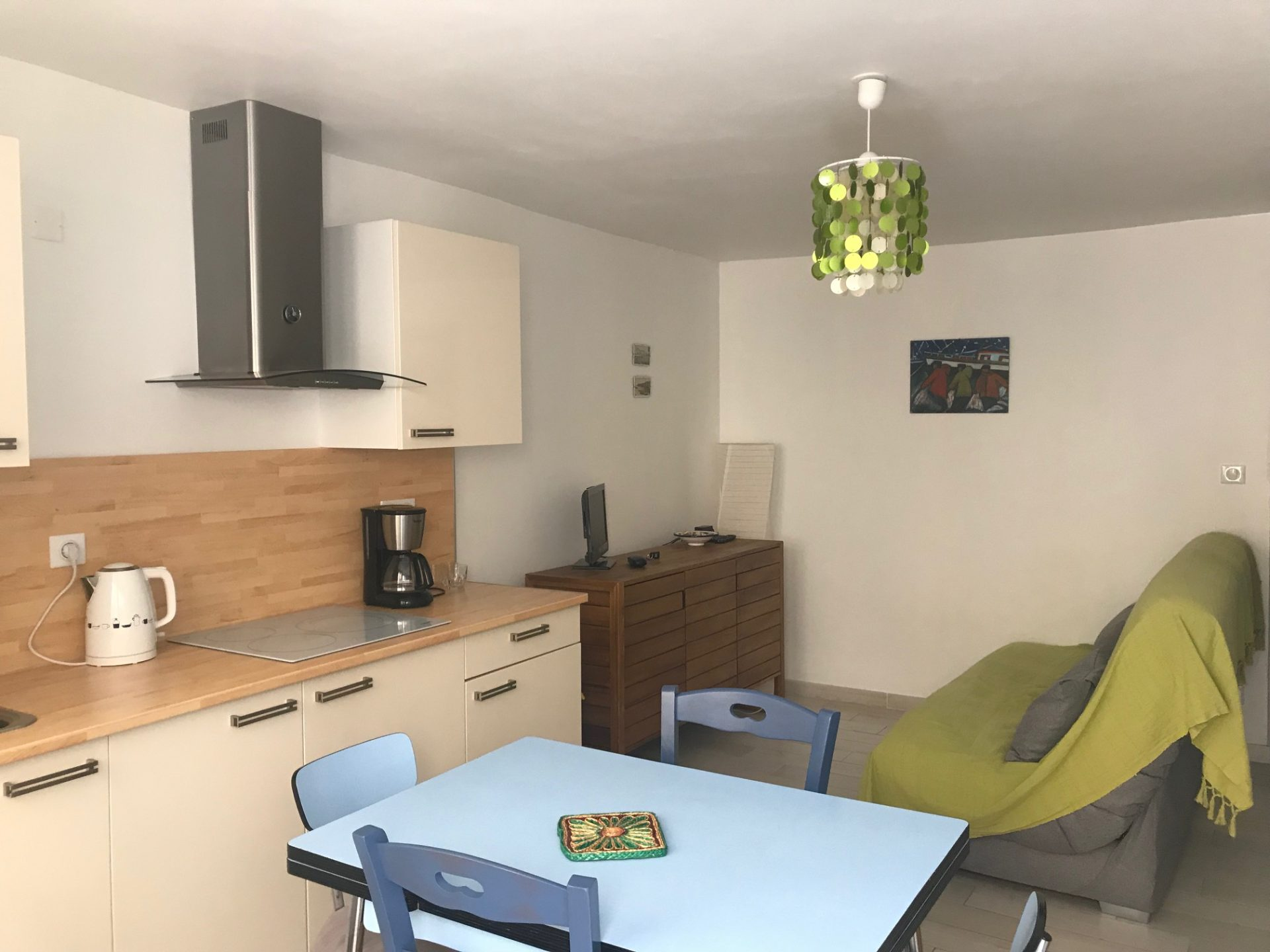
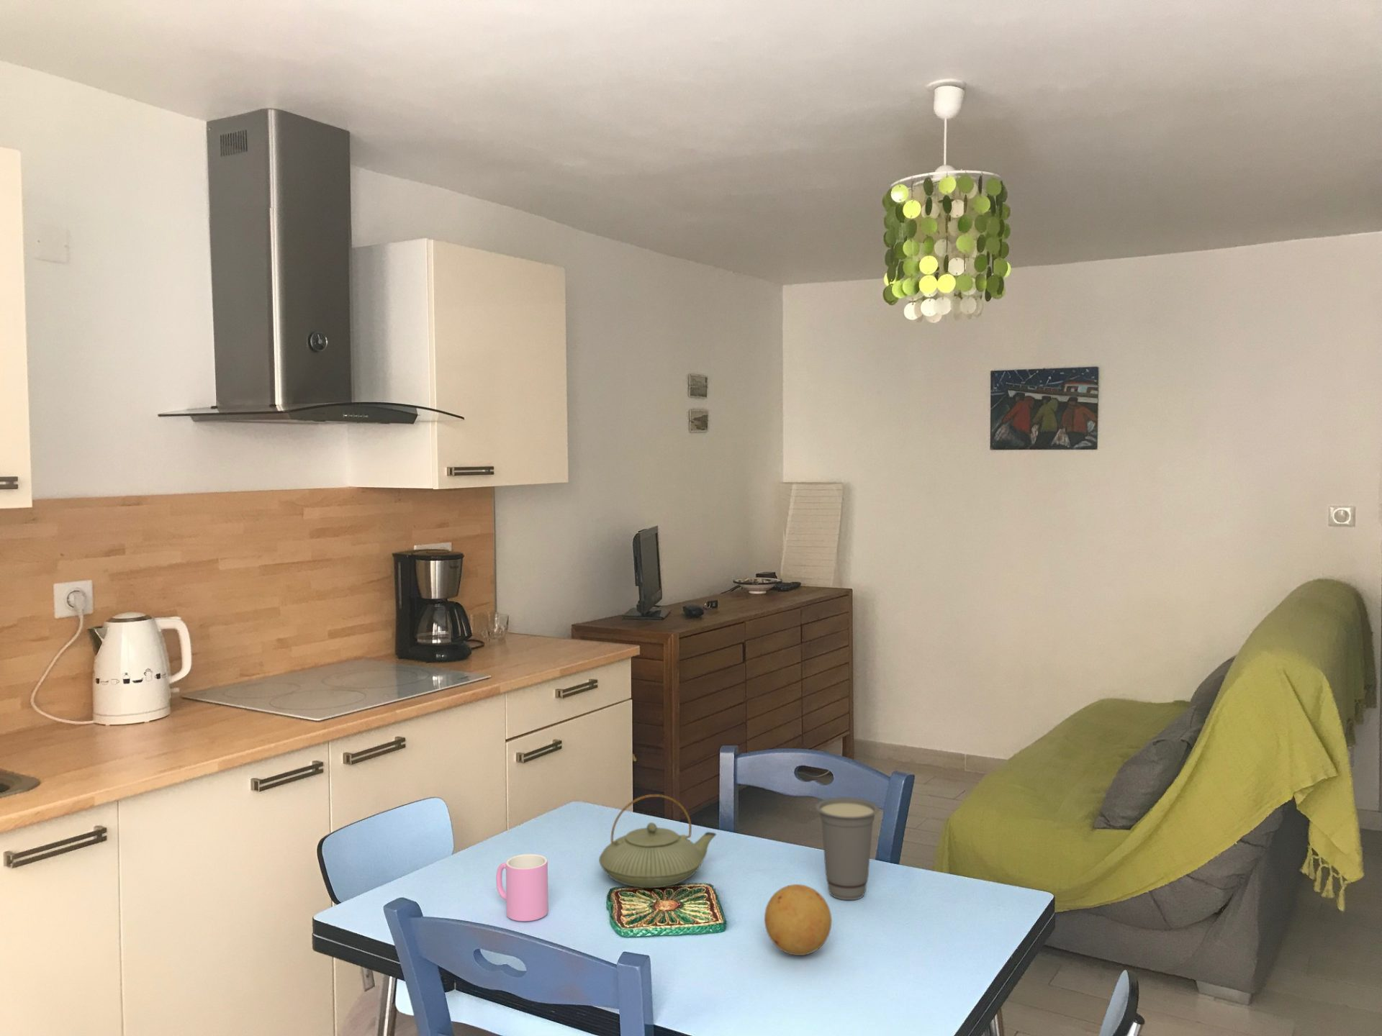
+ cup (519, 885)
+ fruit (798, 920)
+ cup (847, 850)
+ teapot (658, 835)
